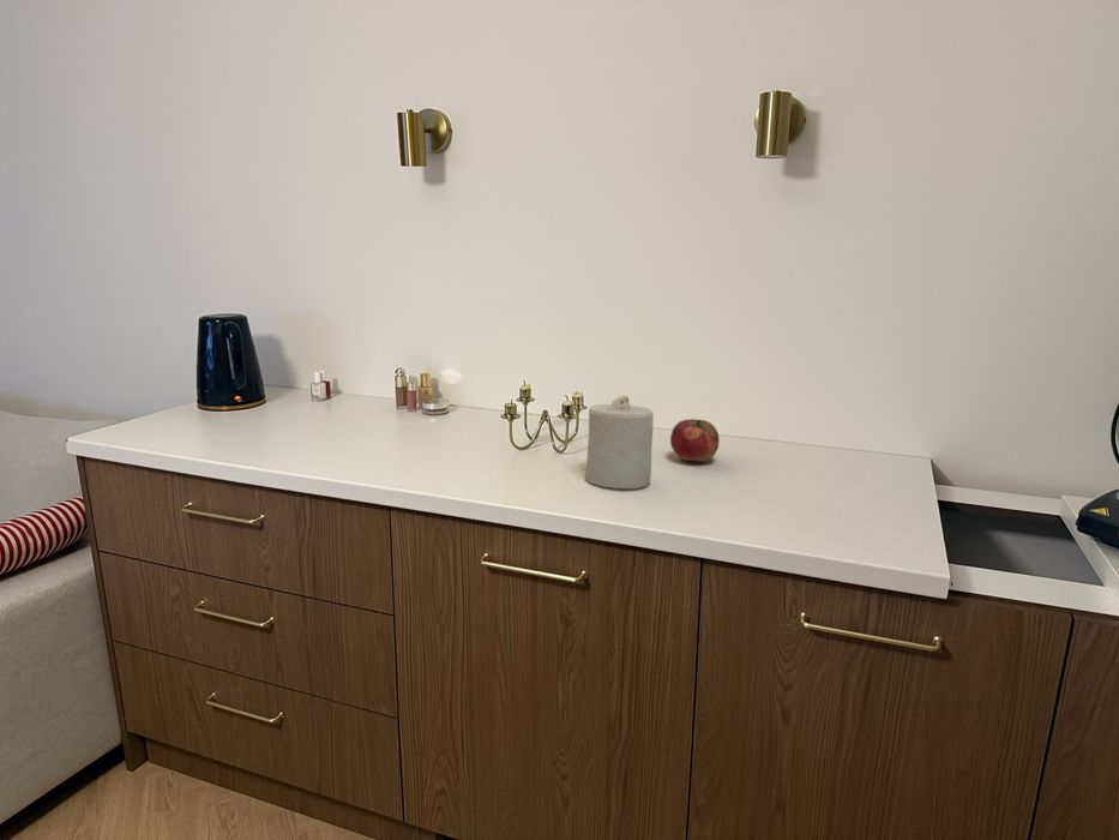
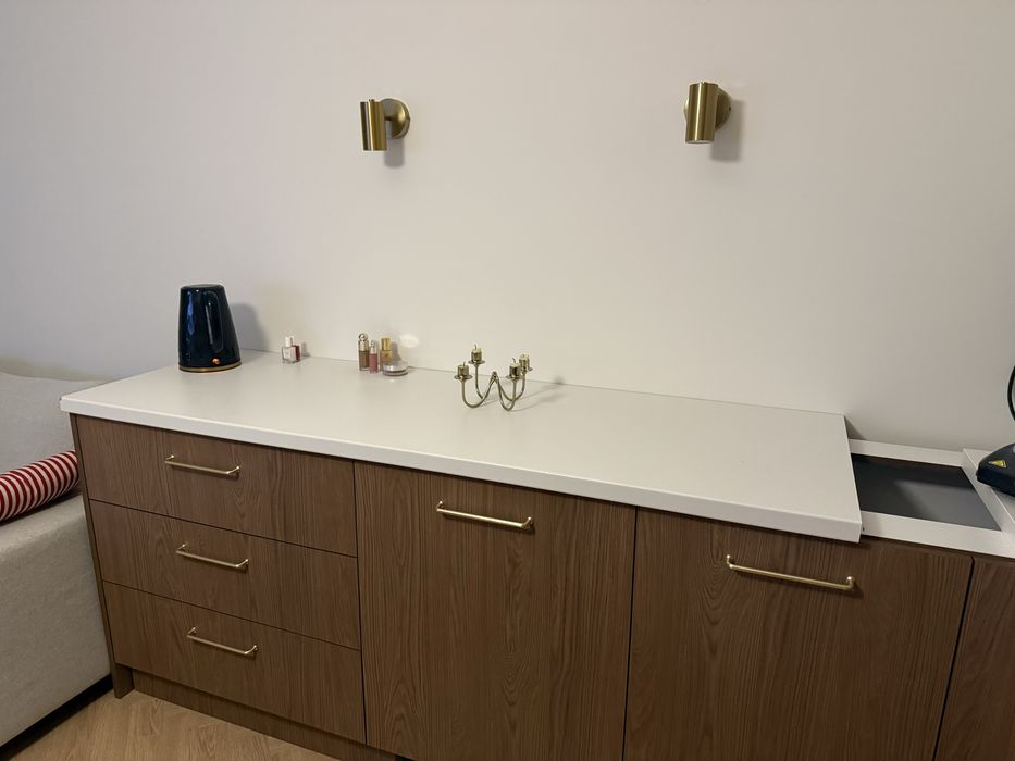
- fruit (694, 439)
- candle (618, 437)
